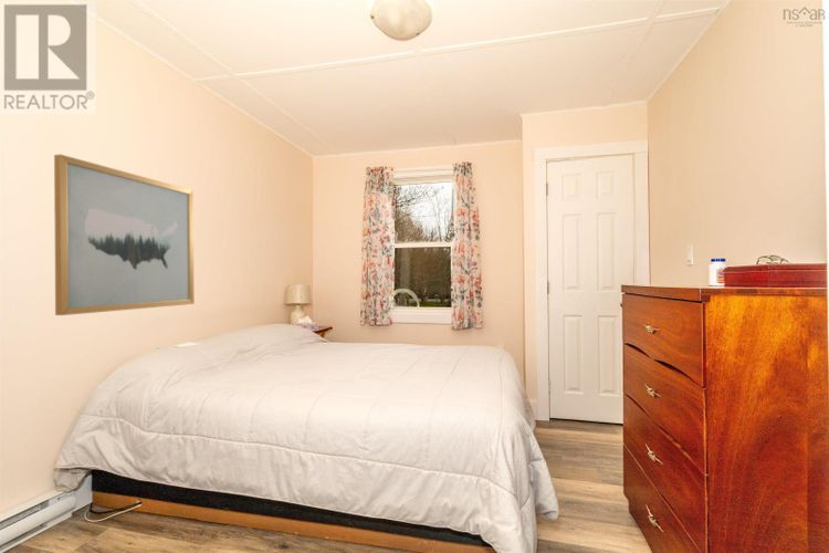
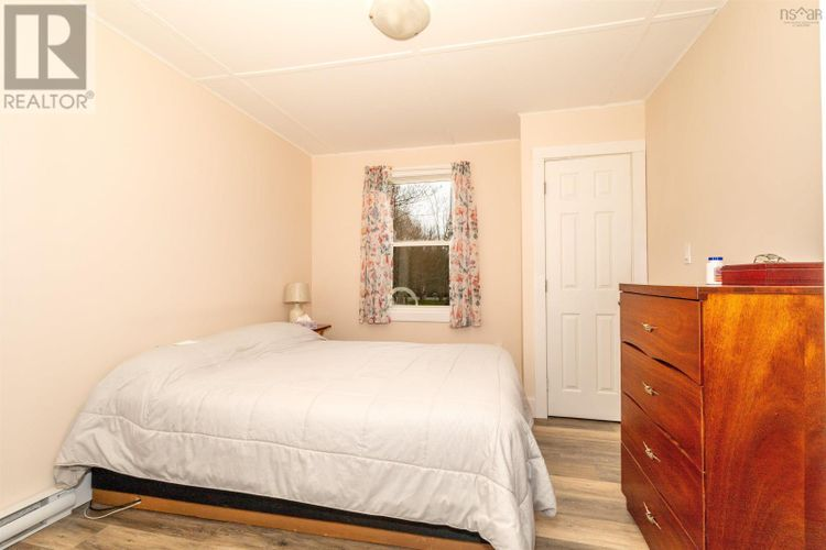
- wall art (136, 241)
